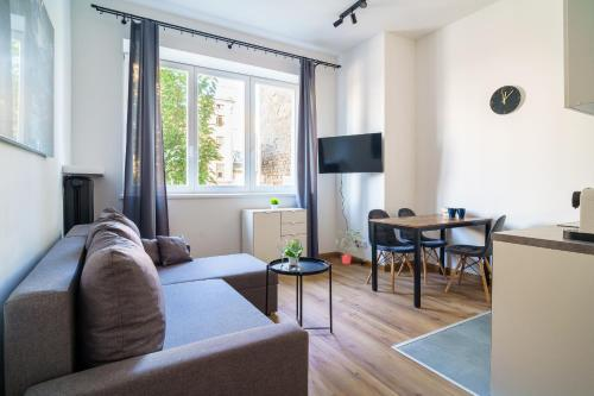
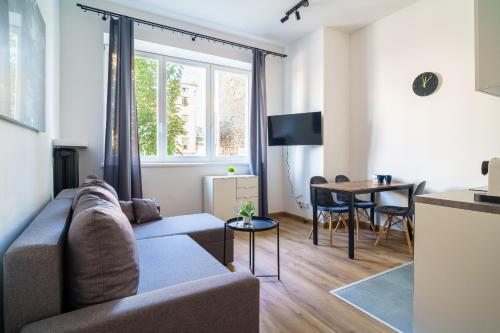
- potted plant (346, 246)
